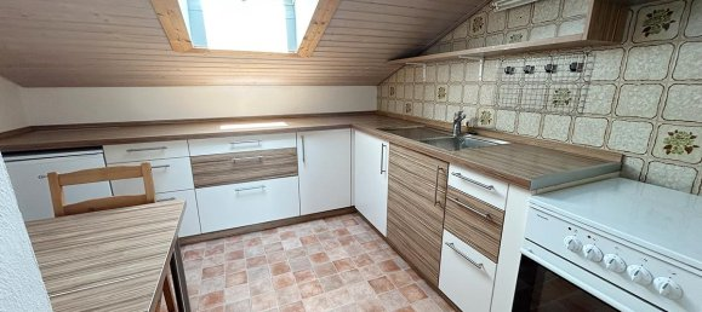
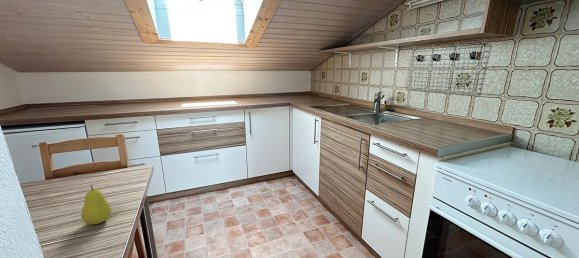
+ fruit (95, 203)
